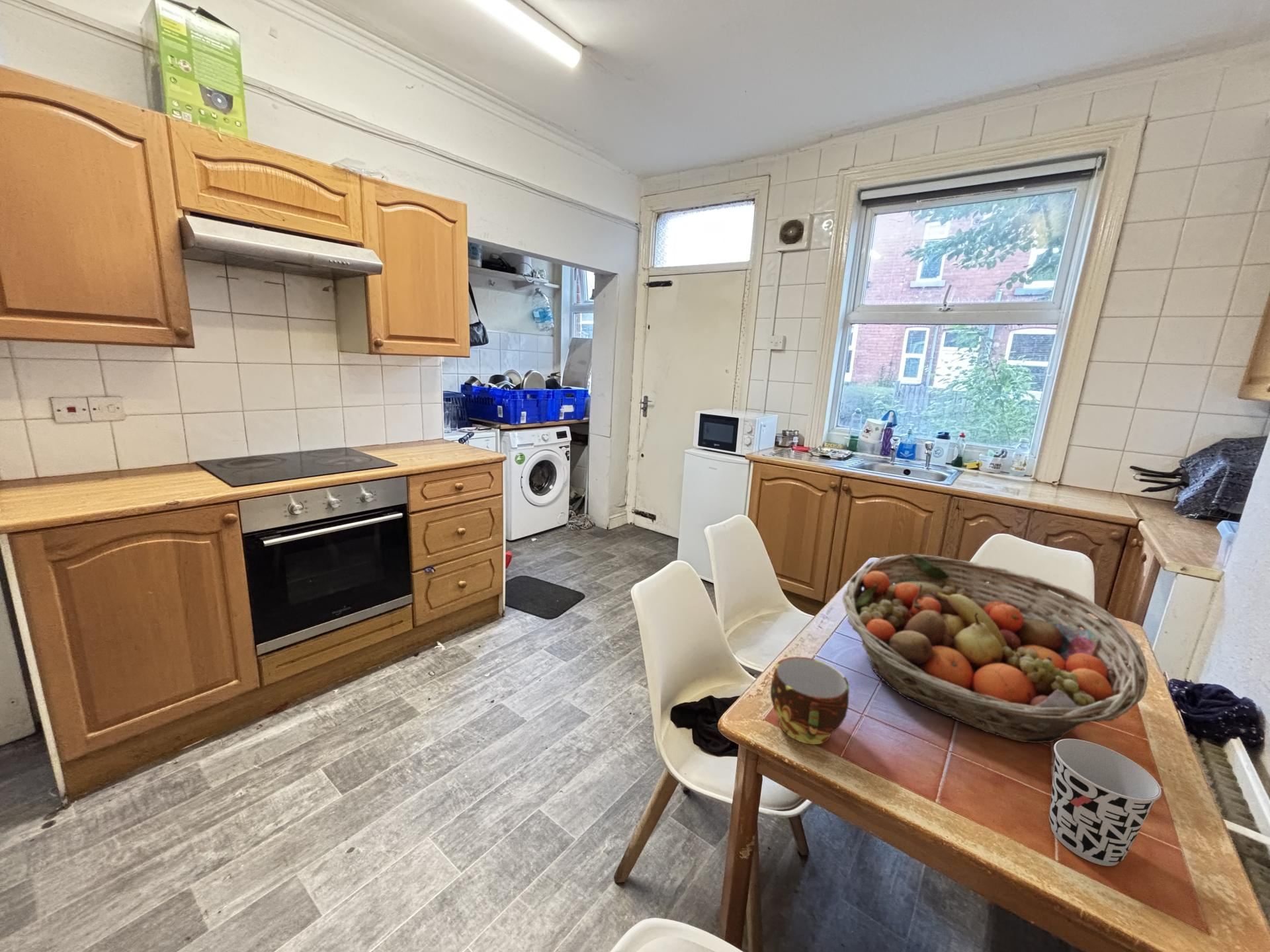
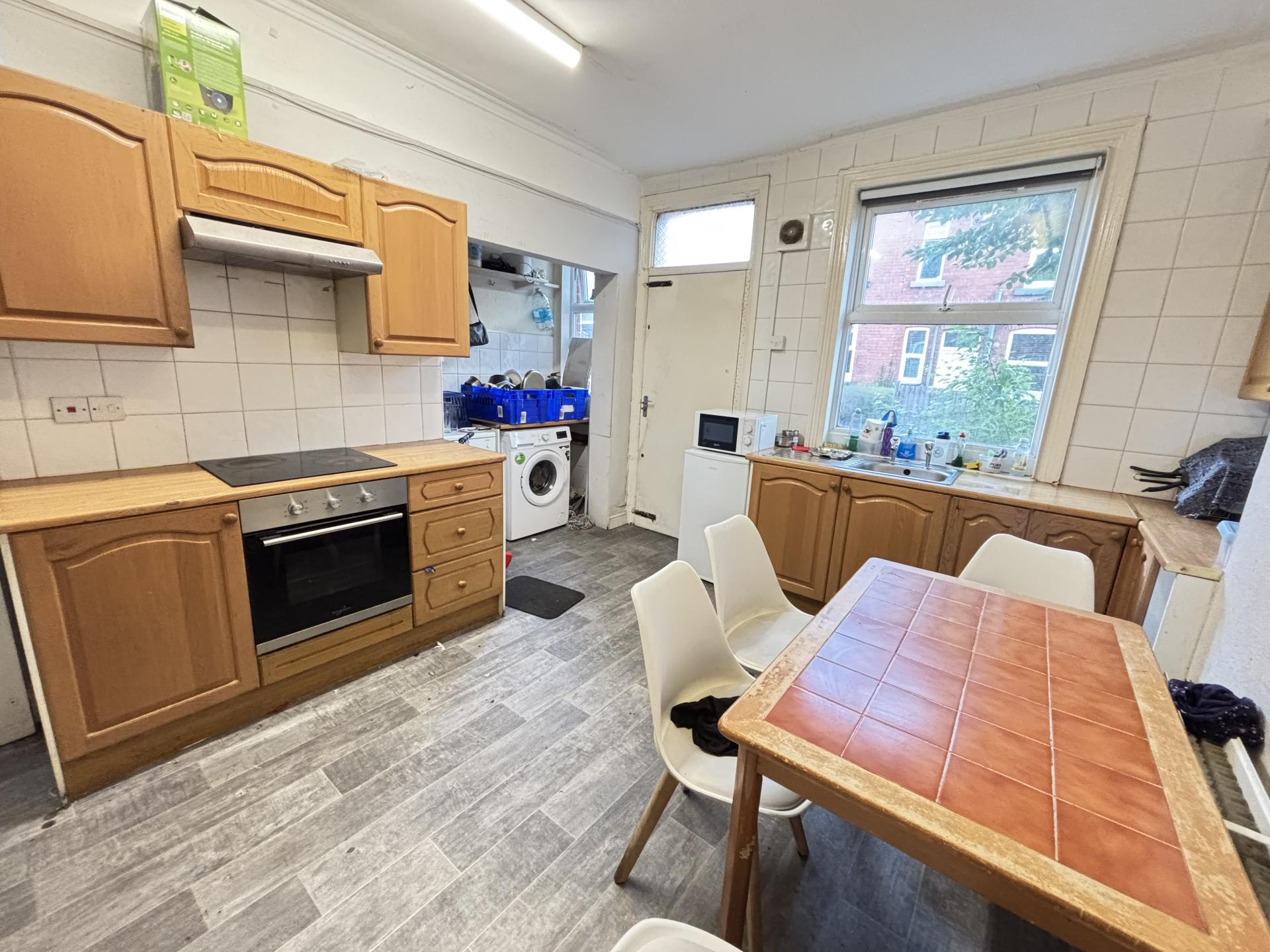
- fruit basket (971, 637)
- cup (810, 705)
- cup (1094, 805)
